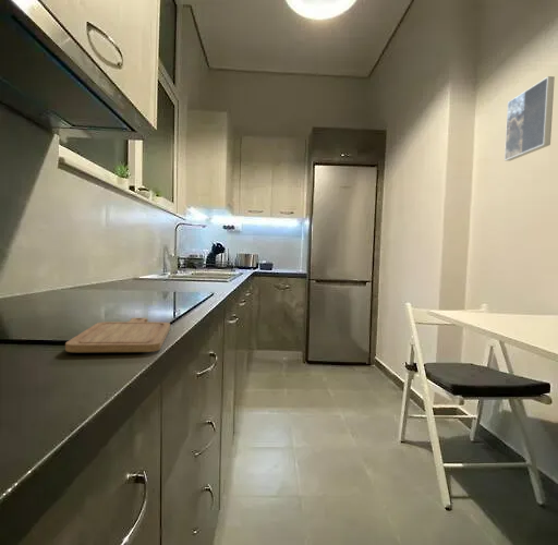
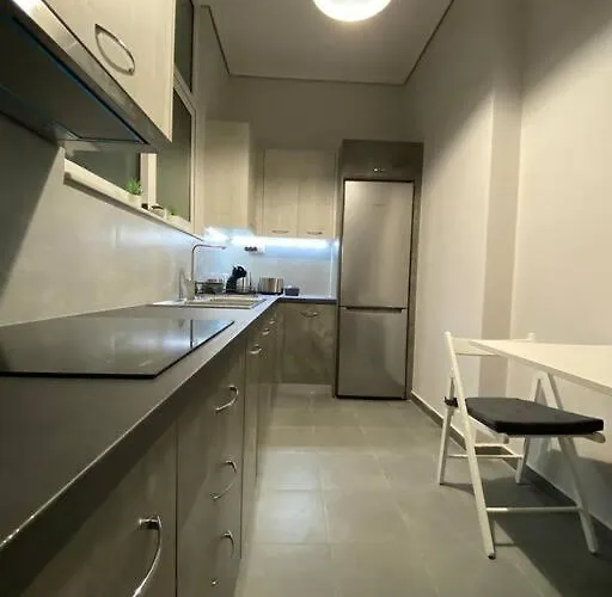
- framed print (526, 121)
- chopping board (128, 331)
